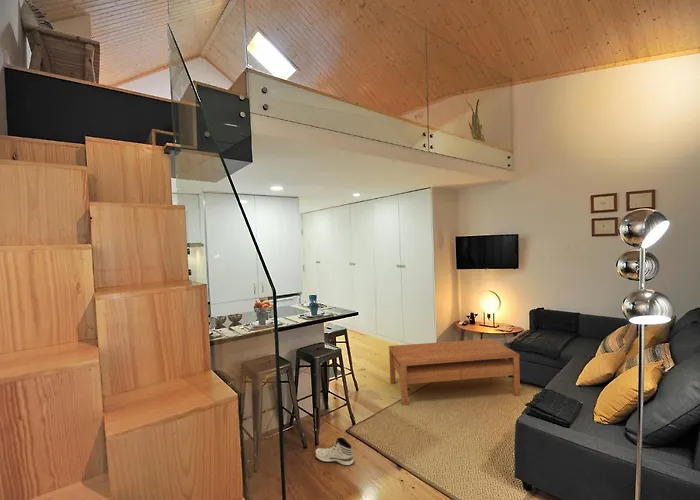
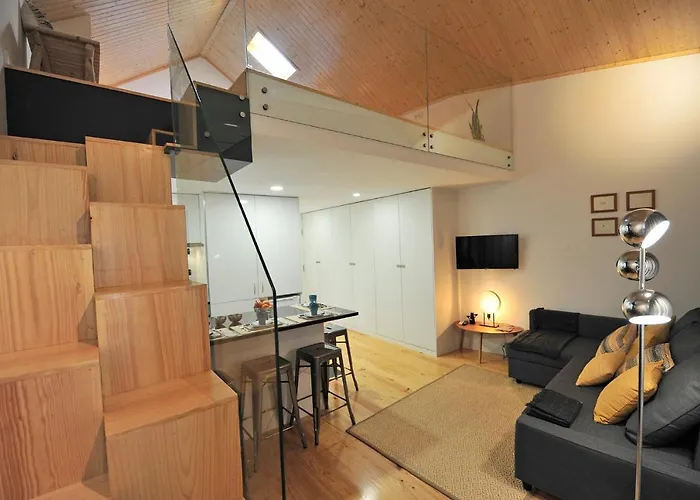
- coffee table (450, 369)
- sneaker (333, 447)
